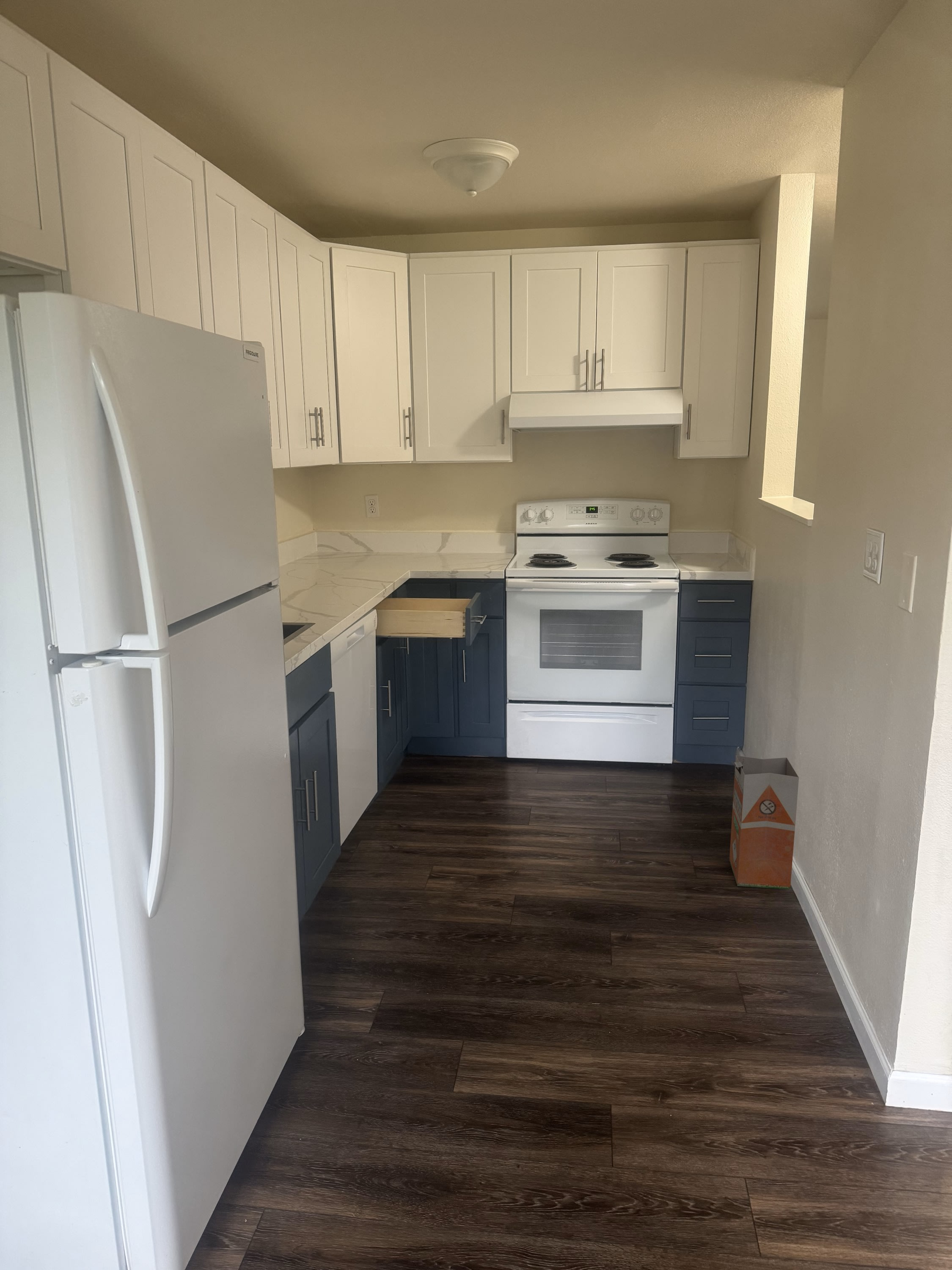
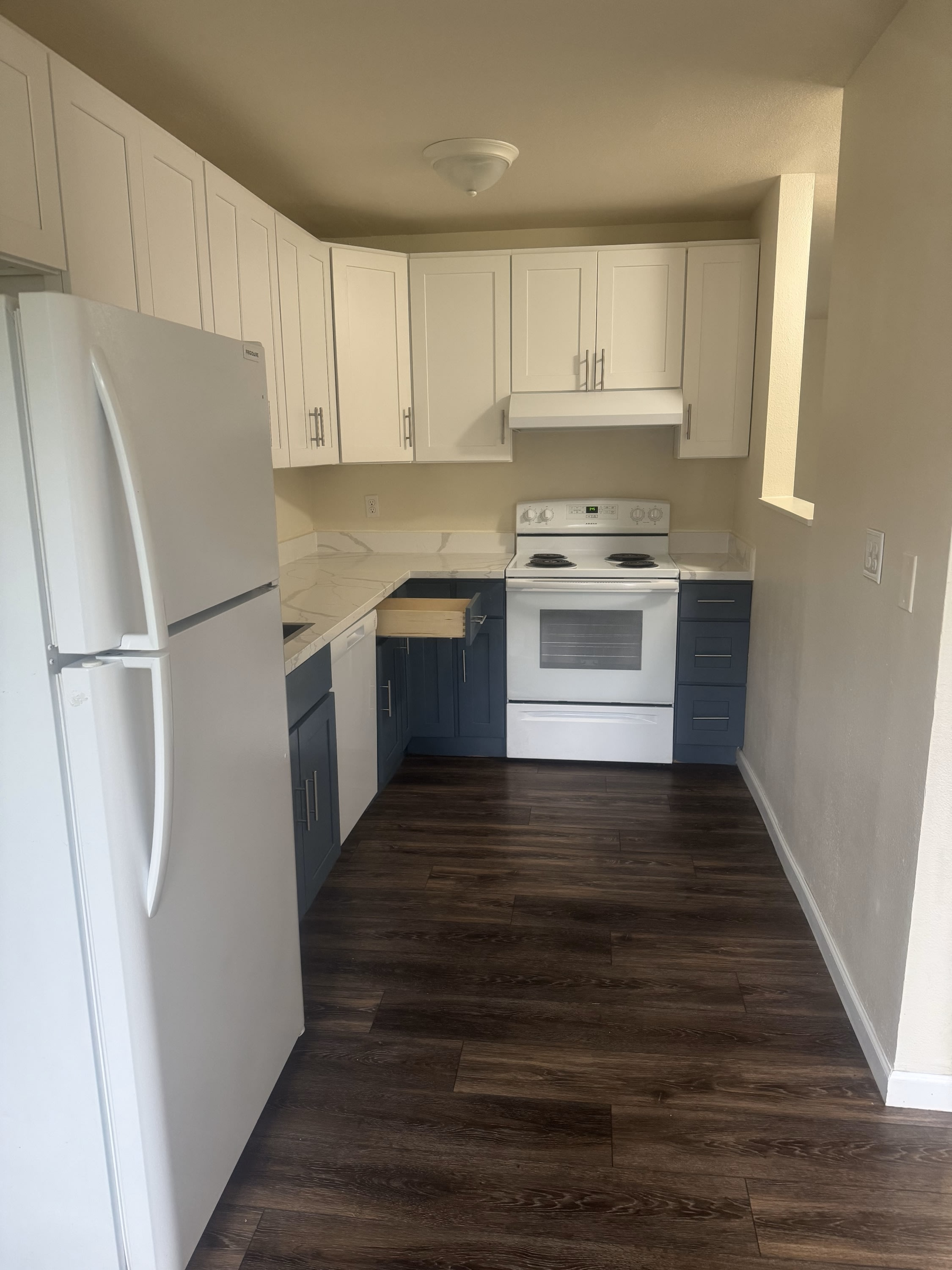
- waste bin (758, 818)
